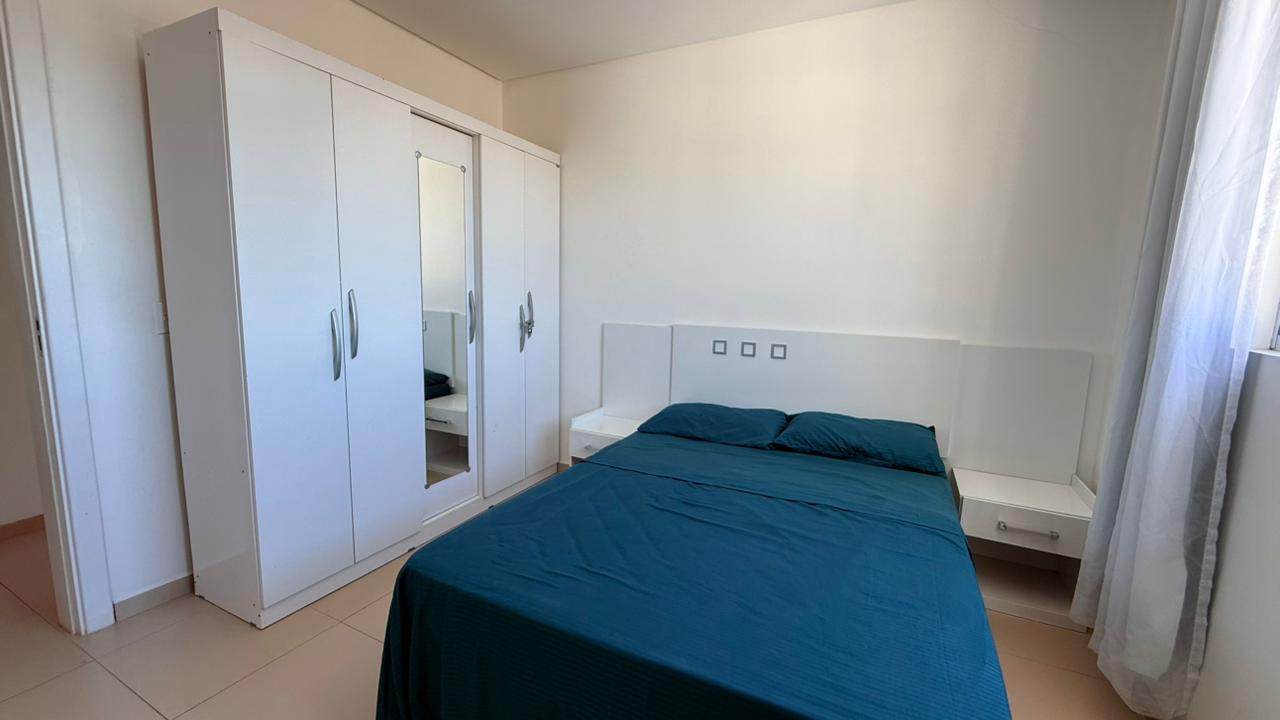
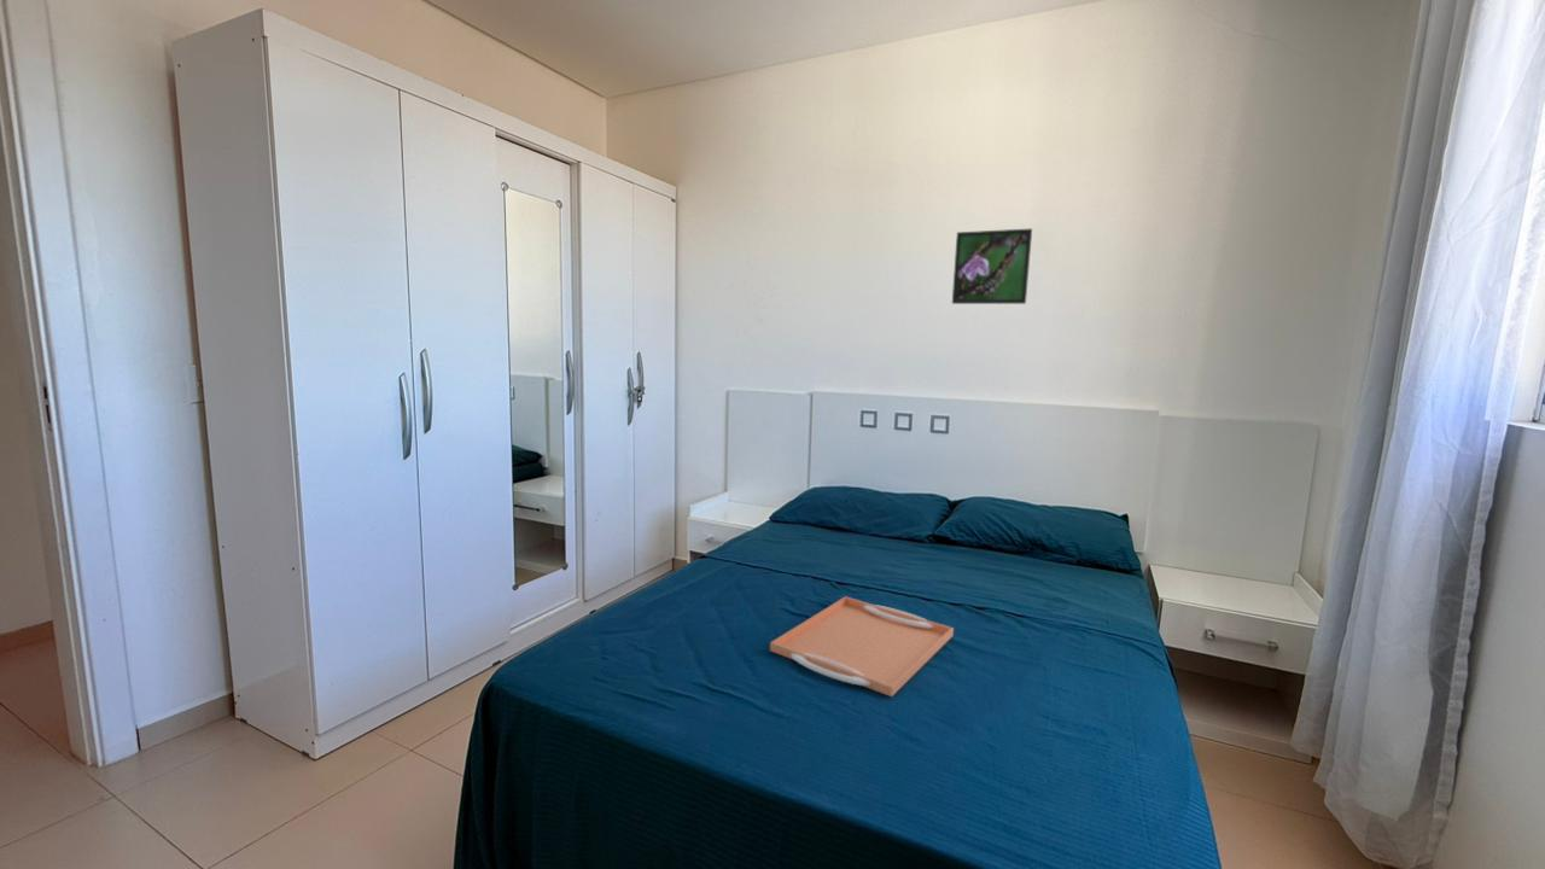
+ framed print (990, 267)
+ serving tray (864, 638)
